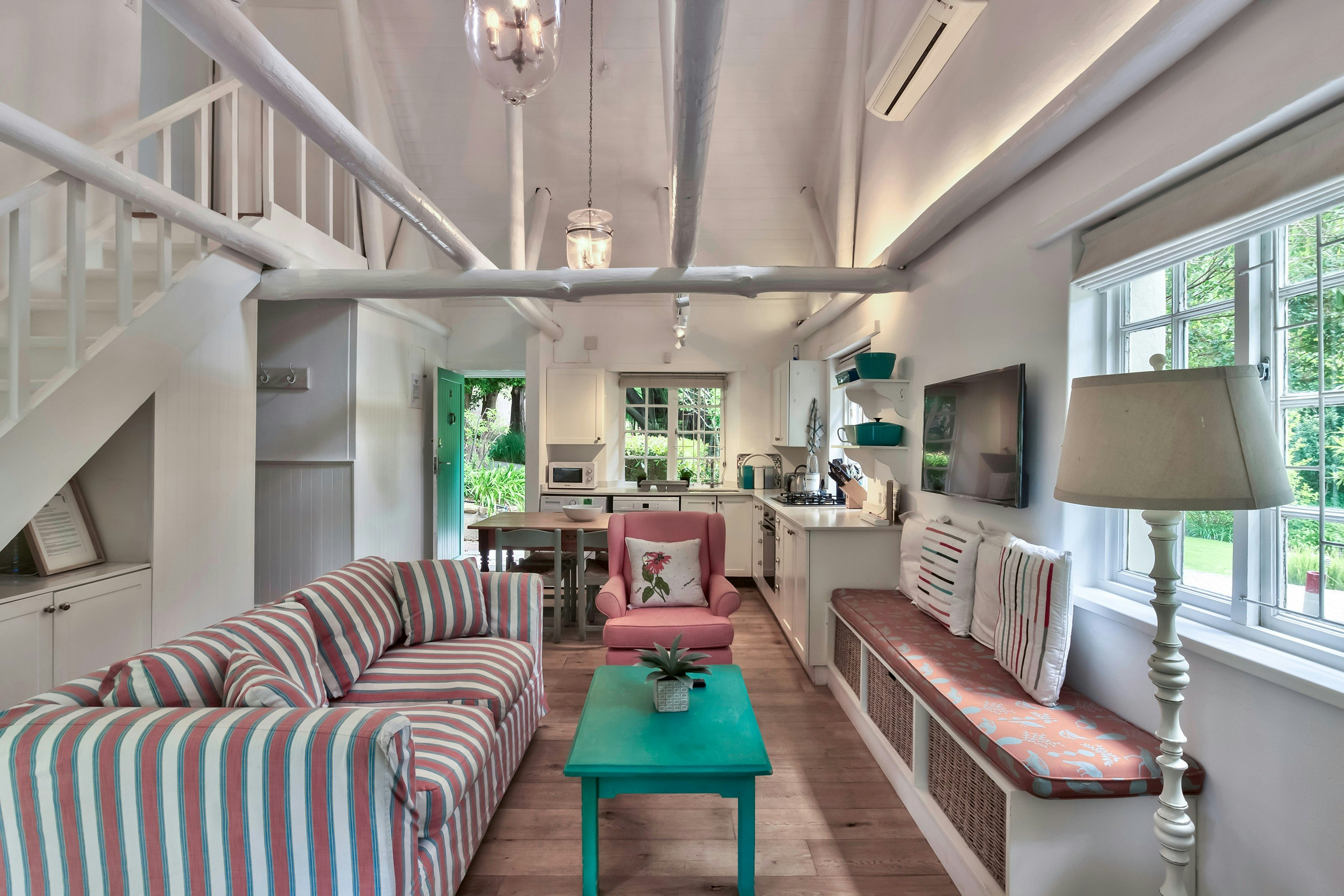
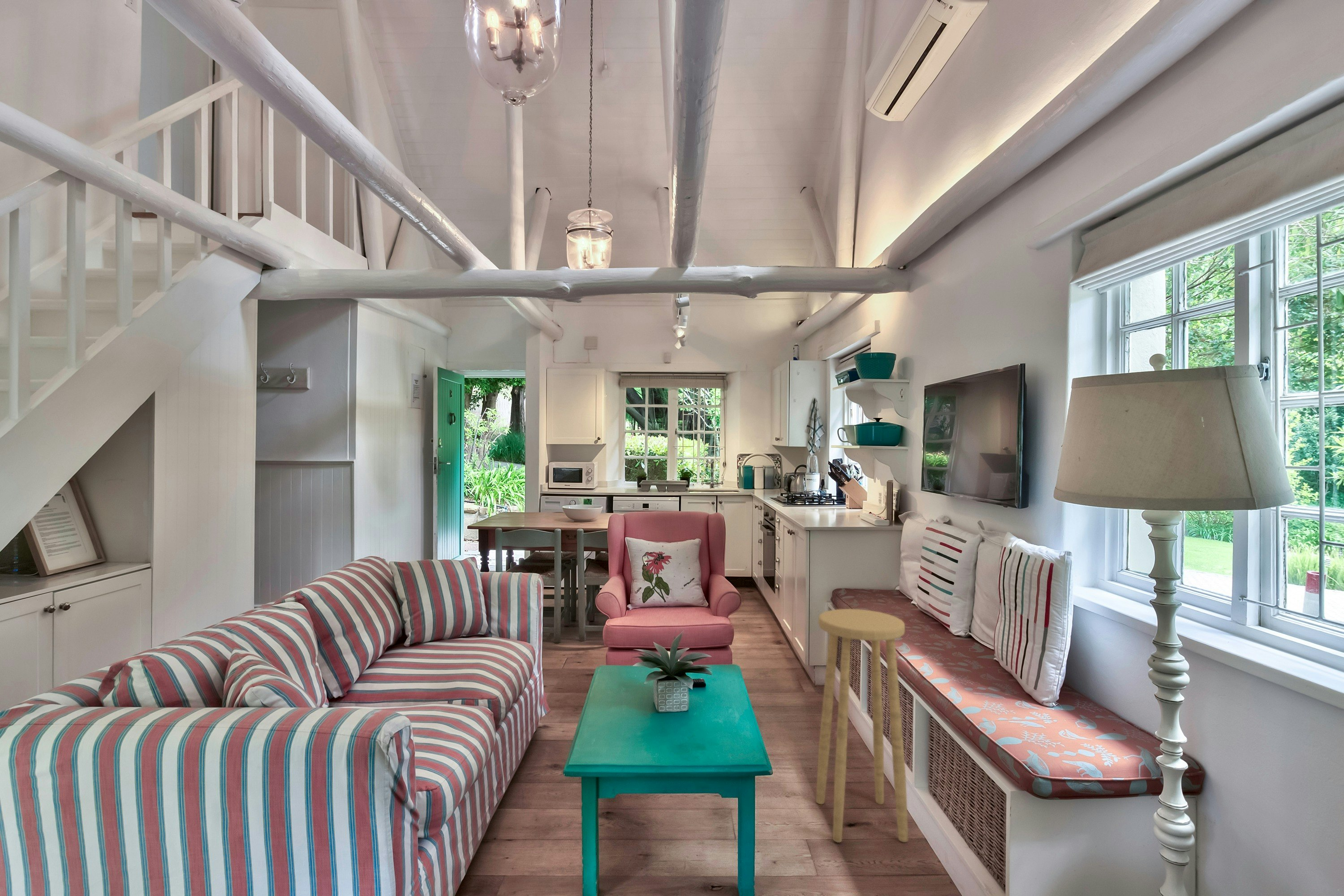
+ stool (848, 719)
